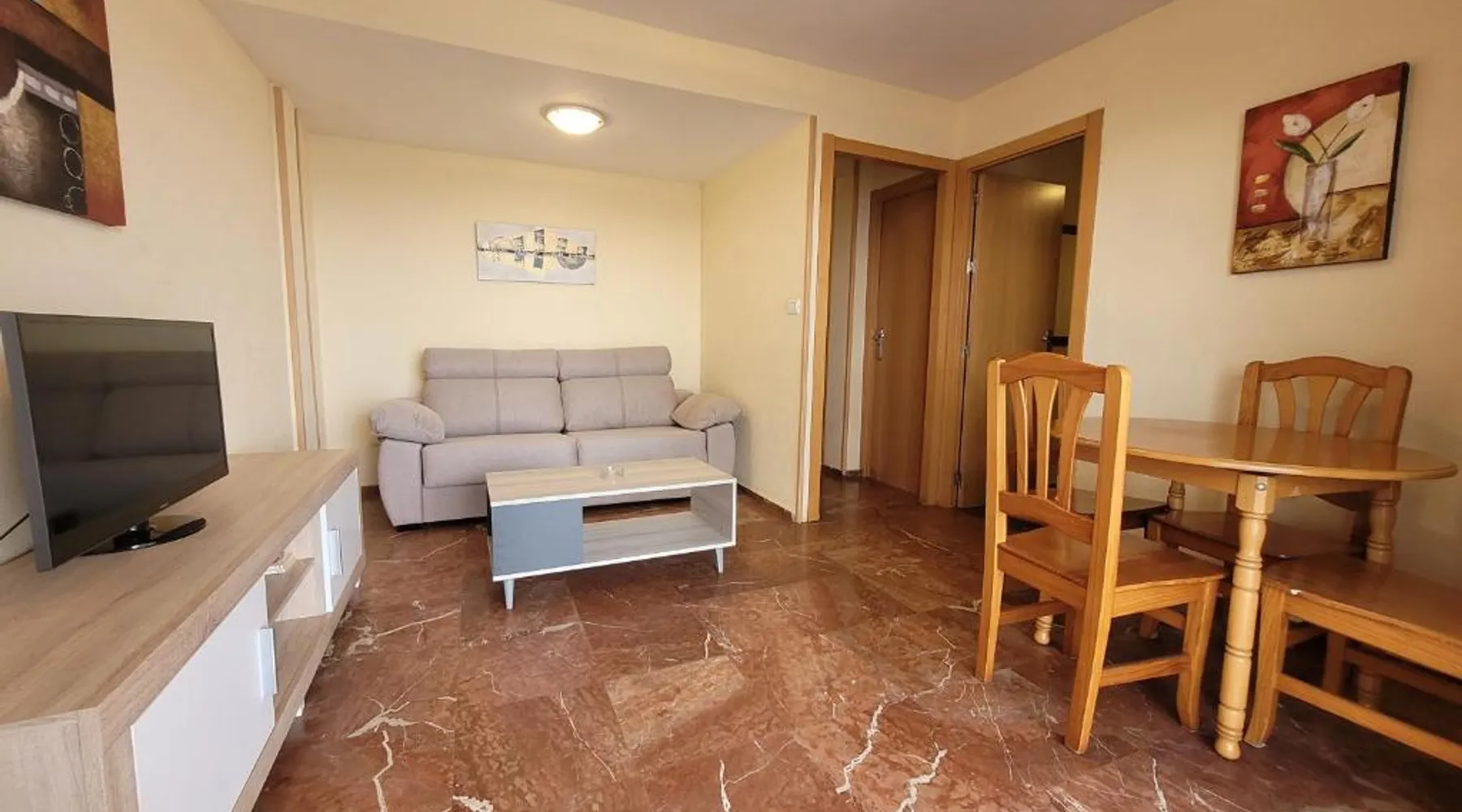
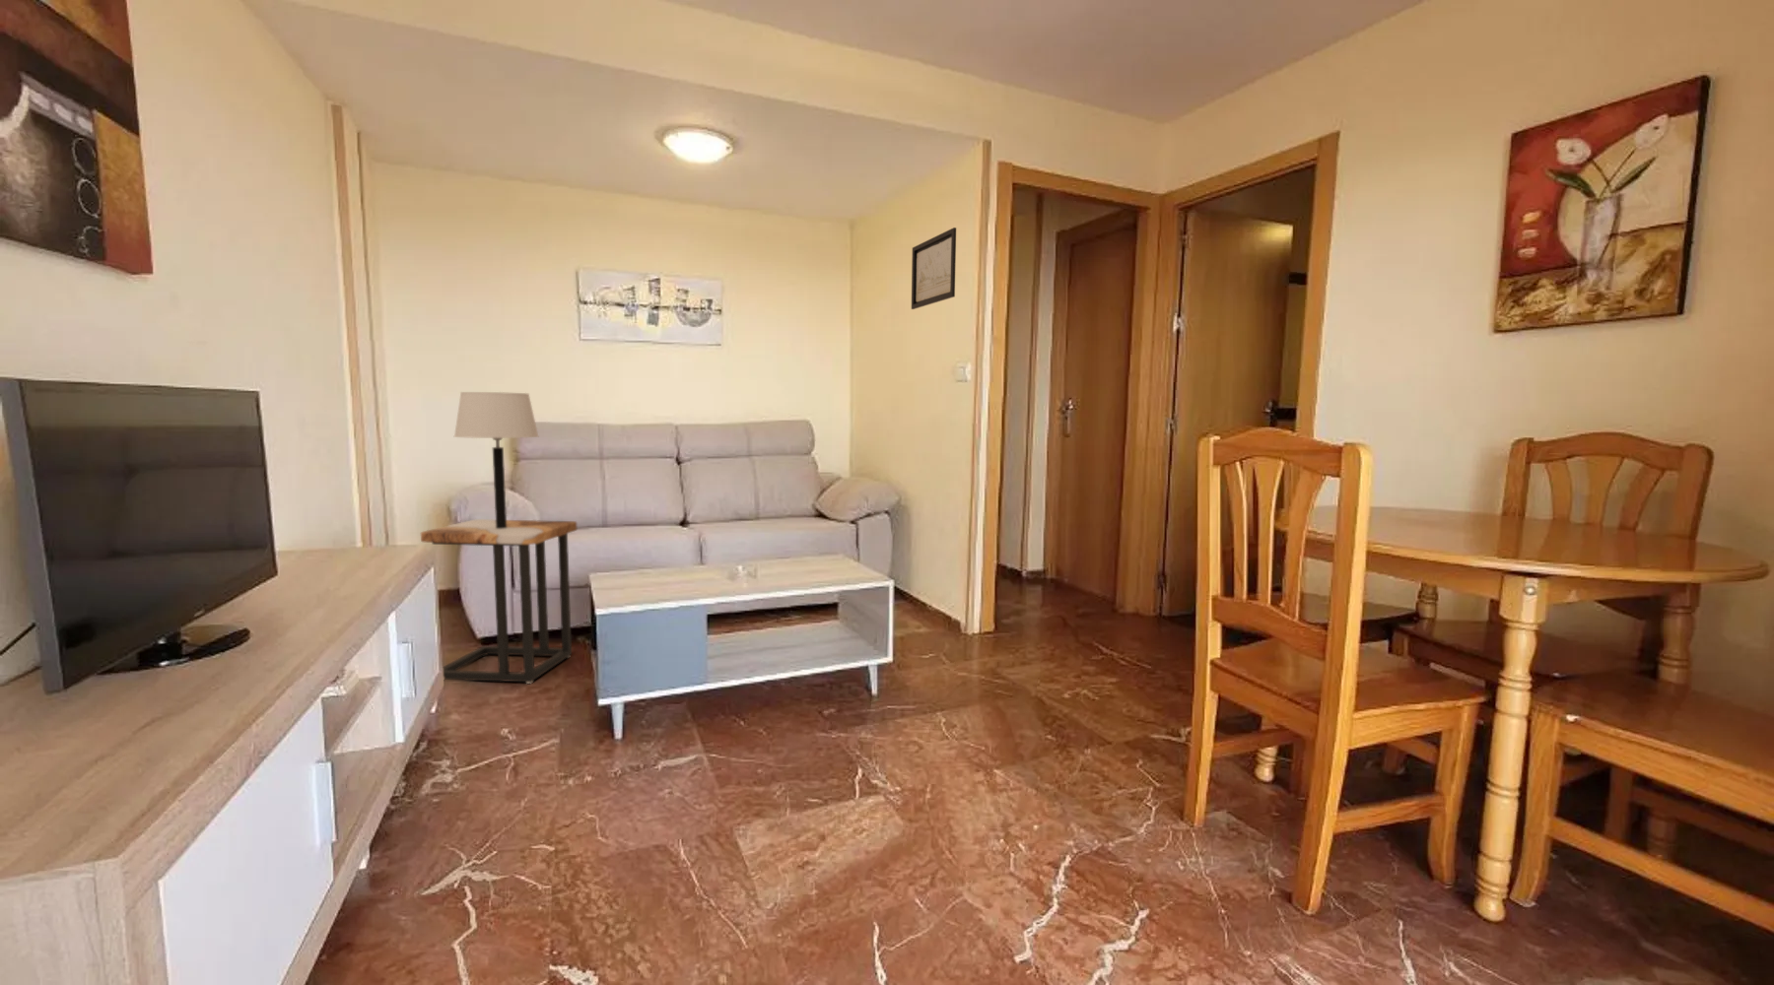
+ wall art (932, 271)
+ side table (506, 597)
+ table lamp (497, 460)
